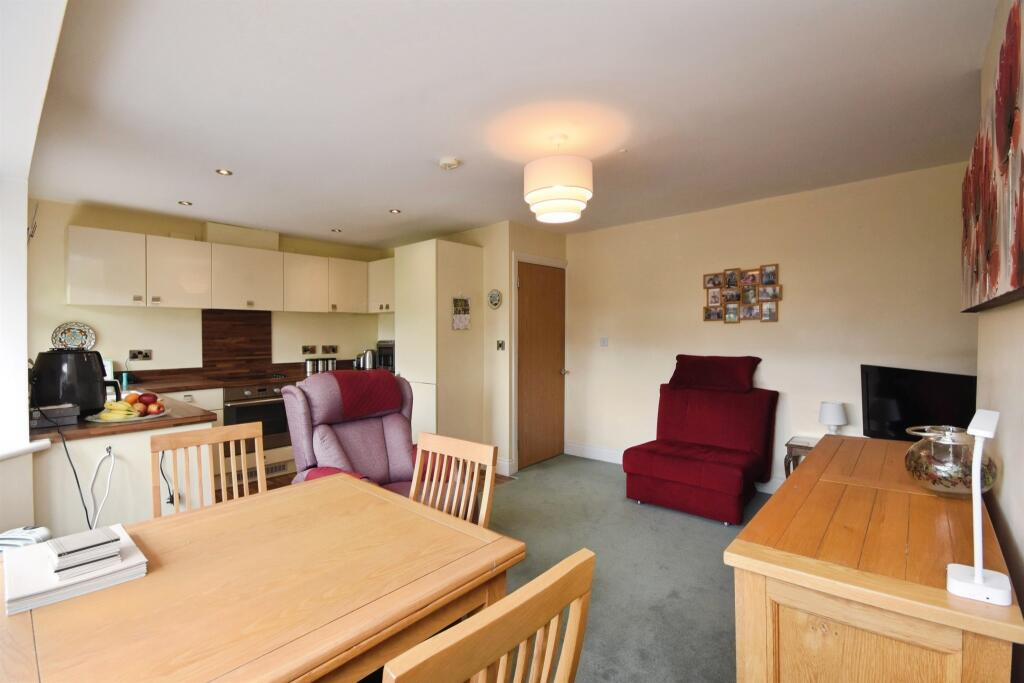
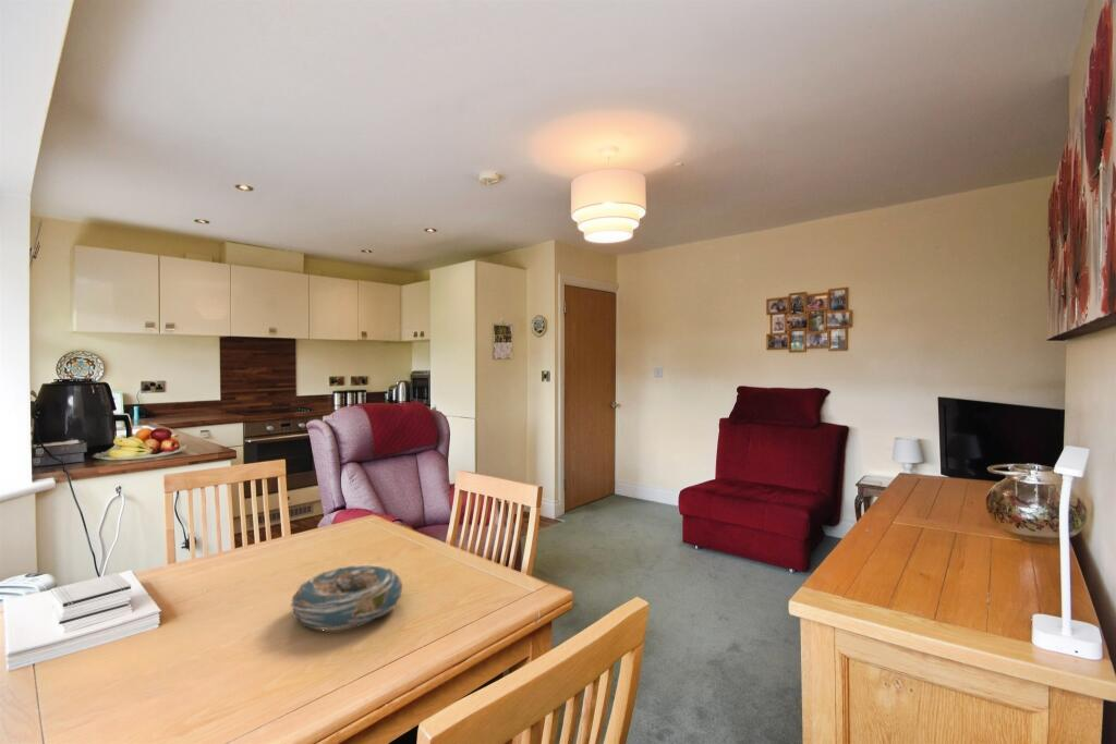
+ decorative bowl (349, 594)
